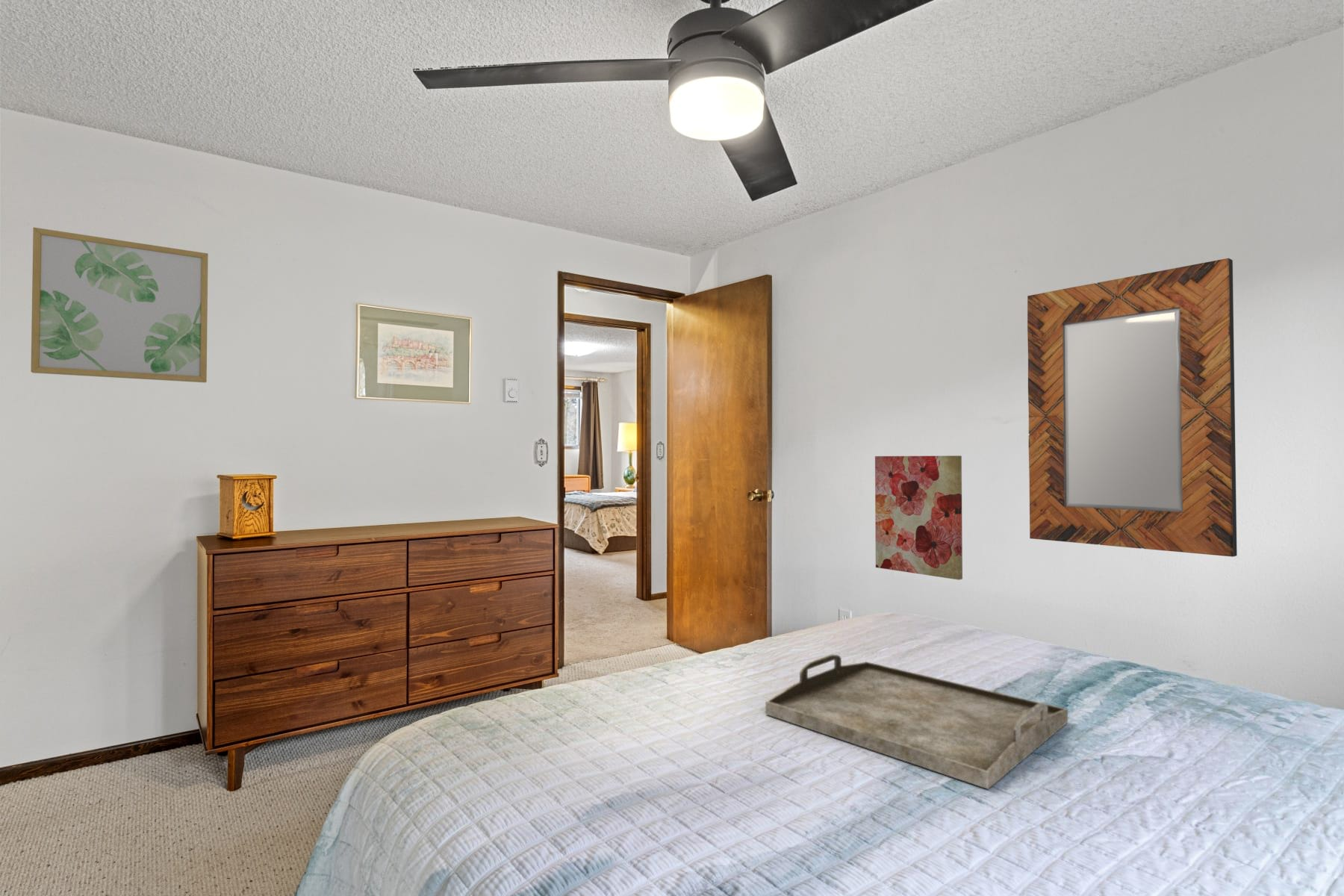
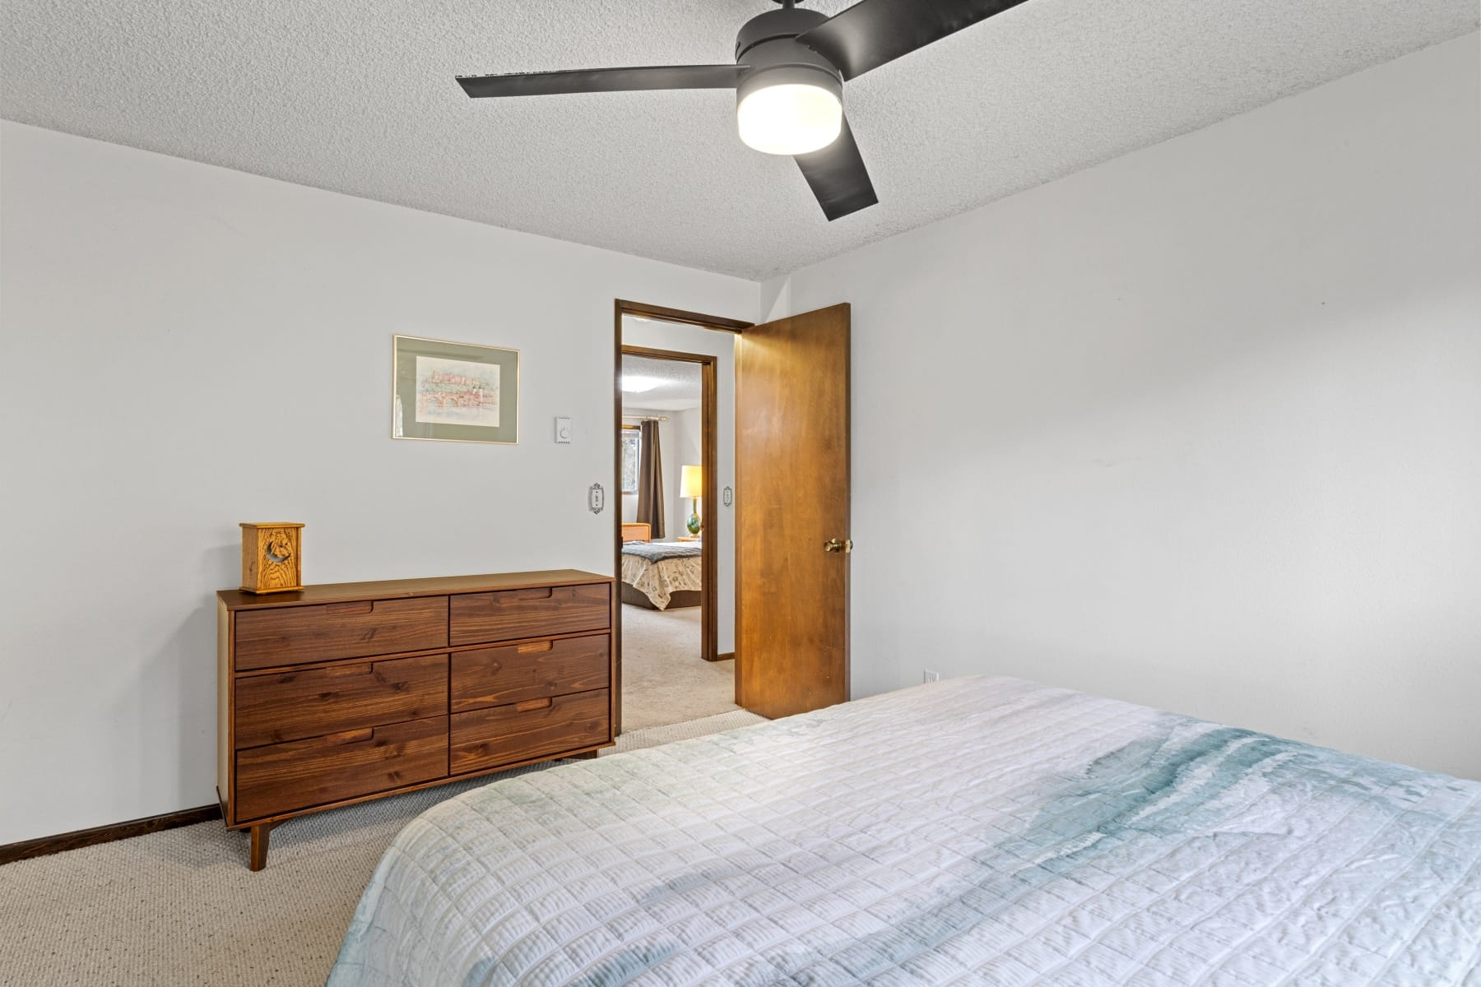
- wall art (916, 514)
- wall art (125, 310)
- serving tray (914, 700)
- home mirror (1121, 412)
